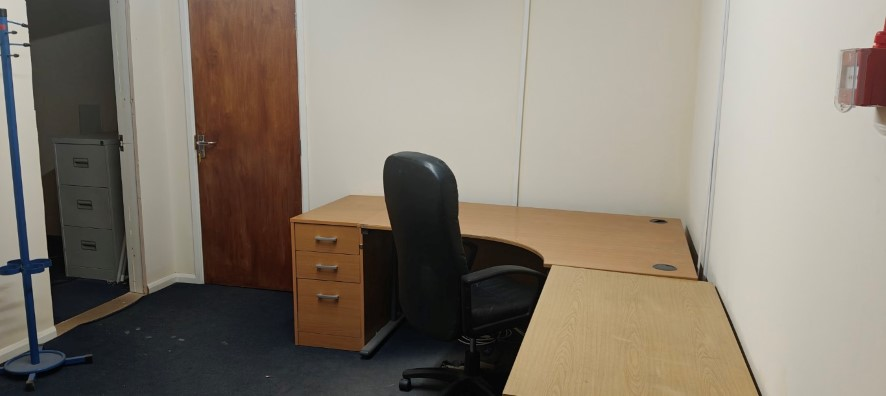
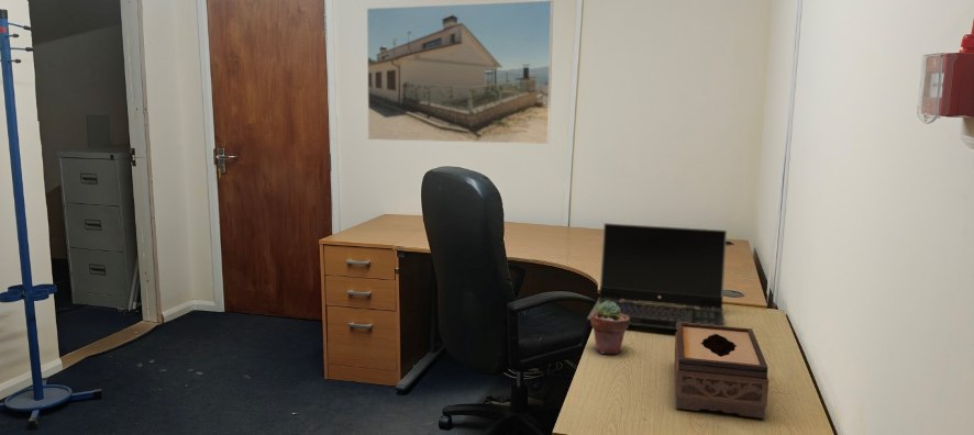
+ potted succulent (609, 325)
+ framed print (455, 74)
+ laptop computer (658, 276)
+ tissue box (716, 366)
